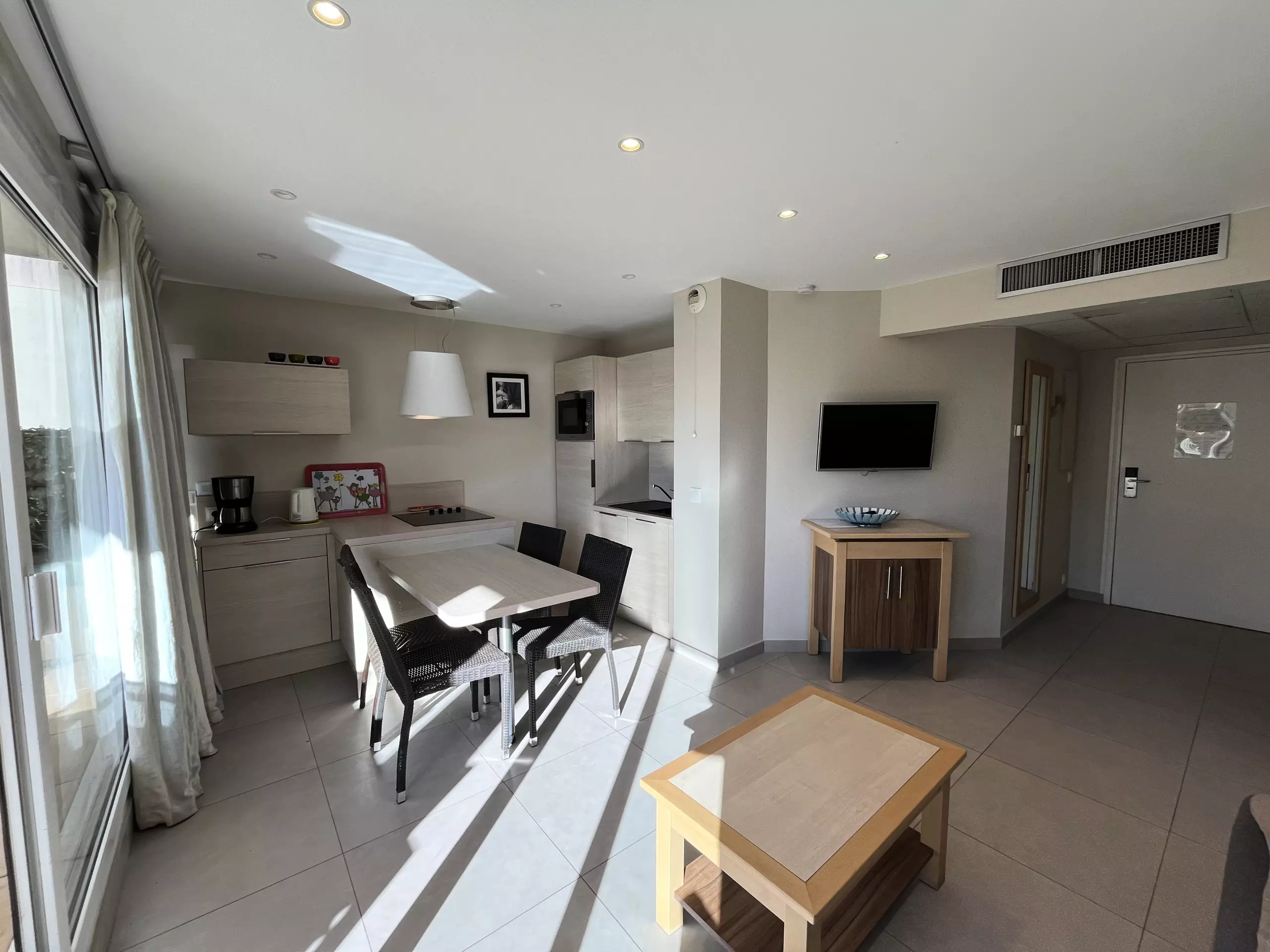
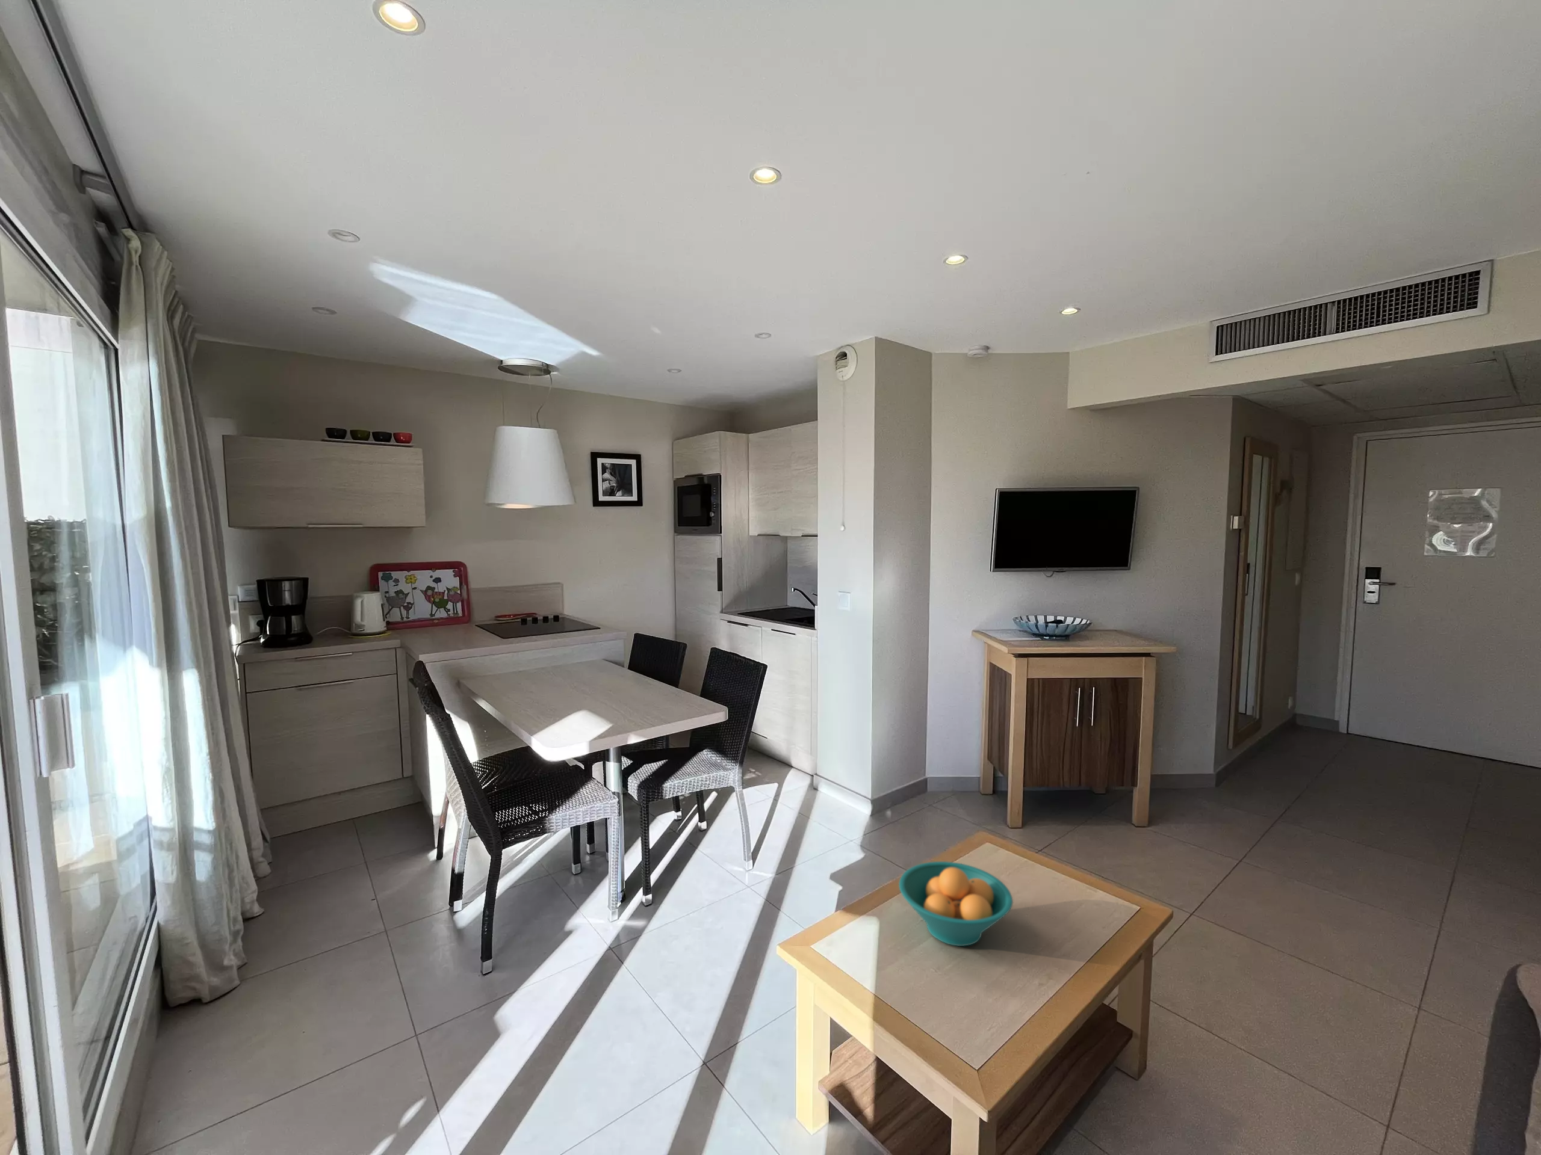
+ fruit bowl (954, 900)
